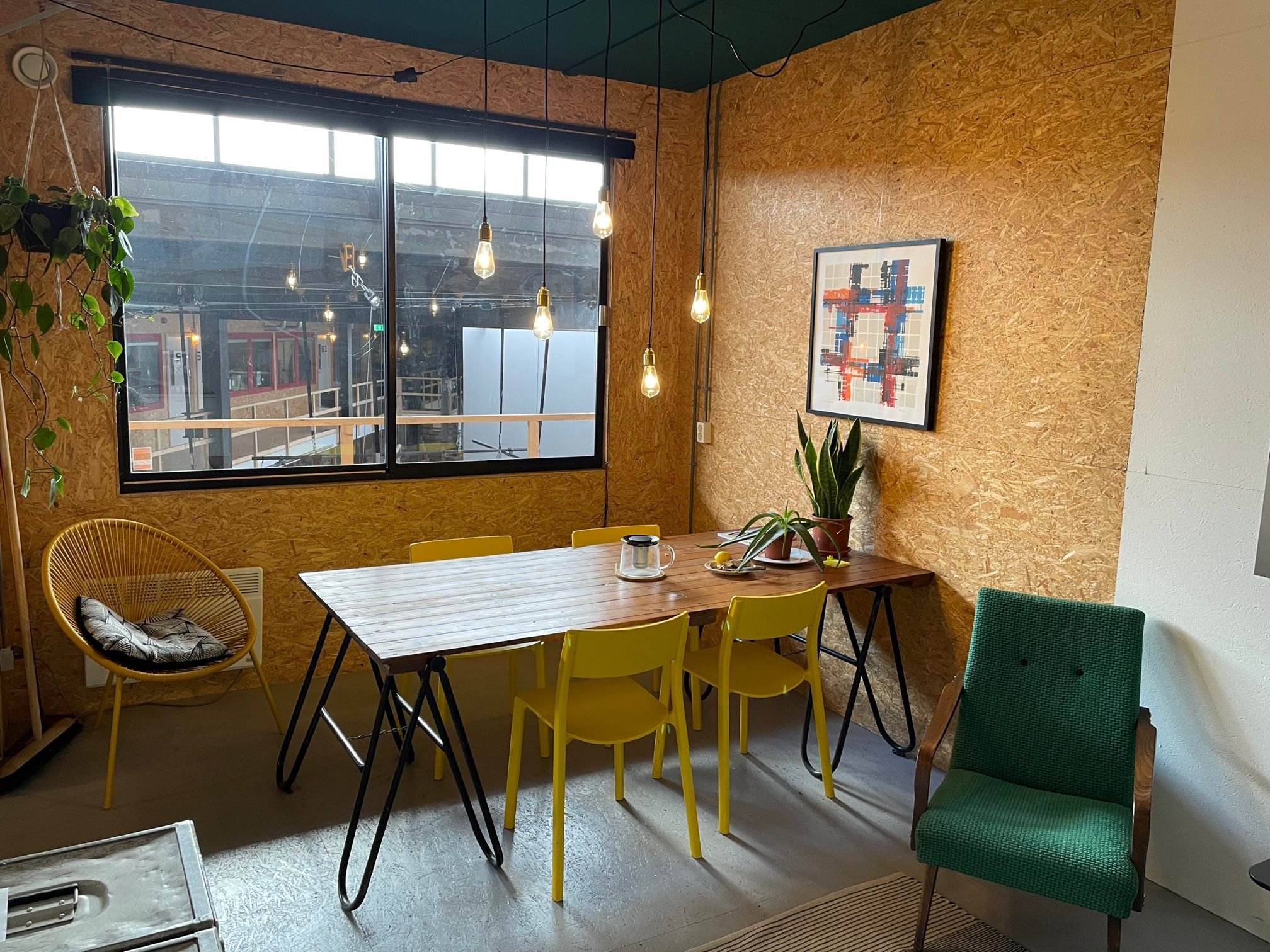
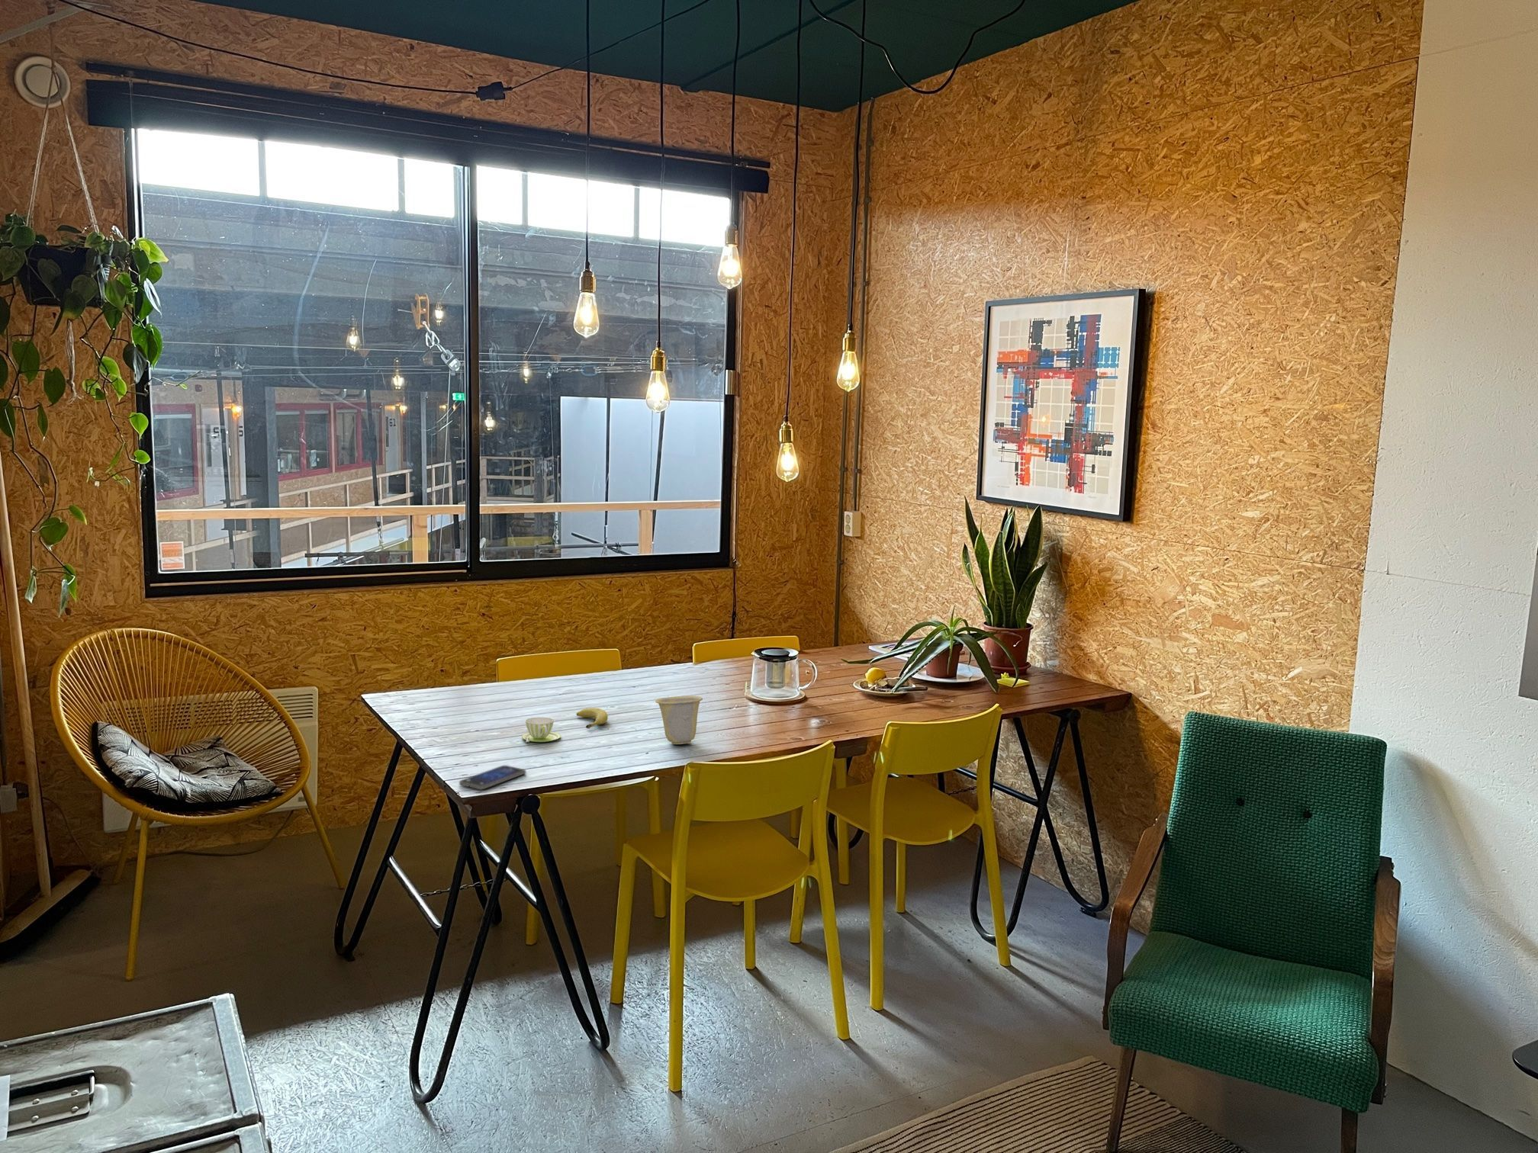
+ smartphone (493, 778)
+ cup (678, 719)
+ cup (541, 729)
+ fruit (592, 716)
